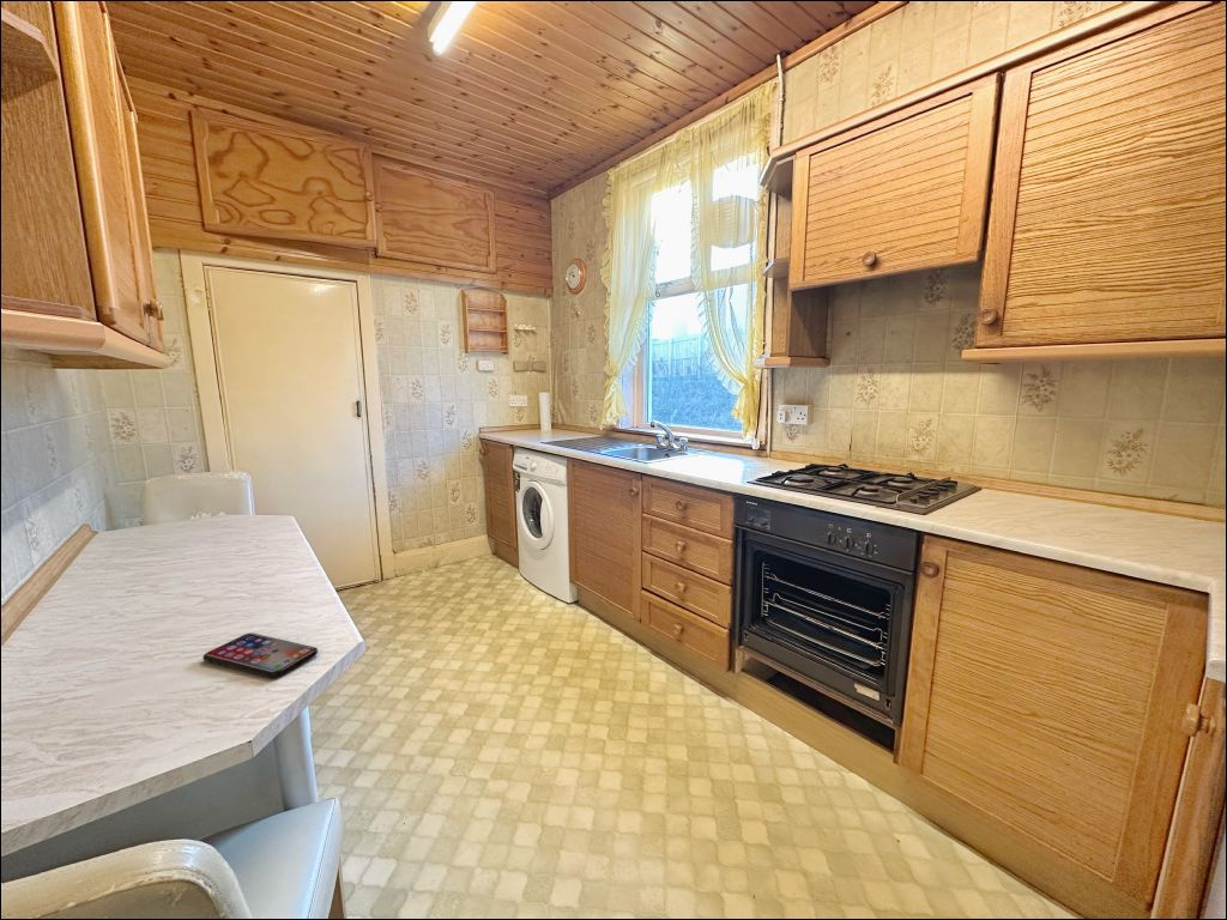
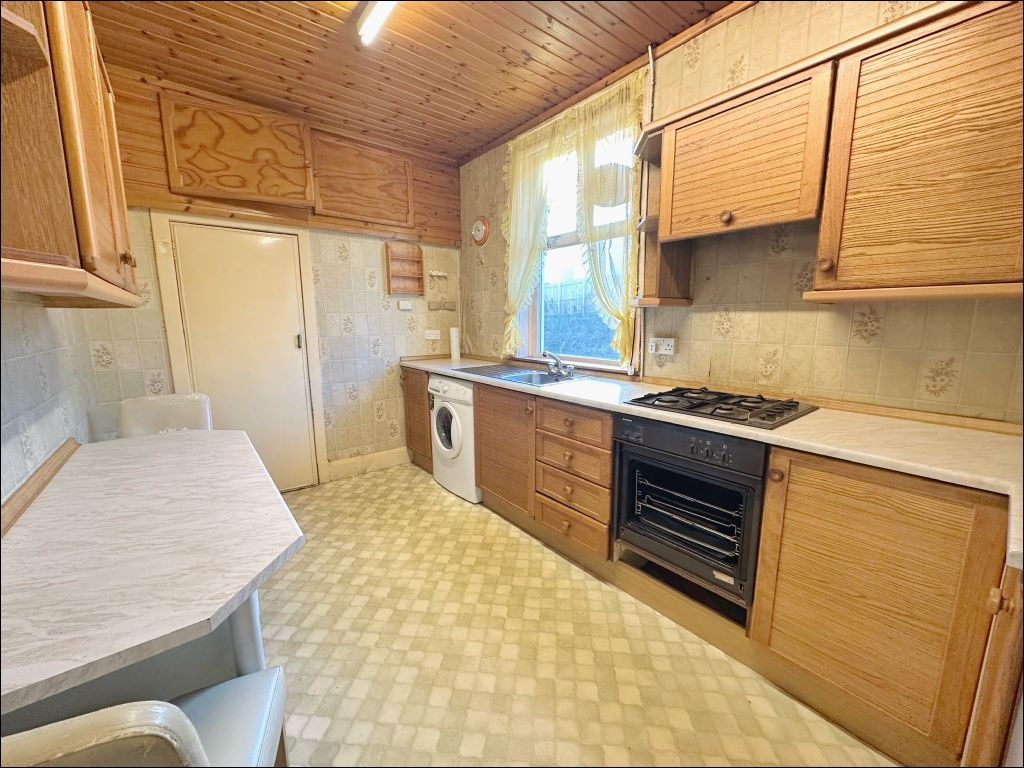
- smartphone (261, 653)
